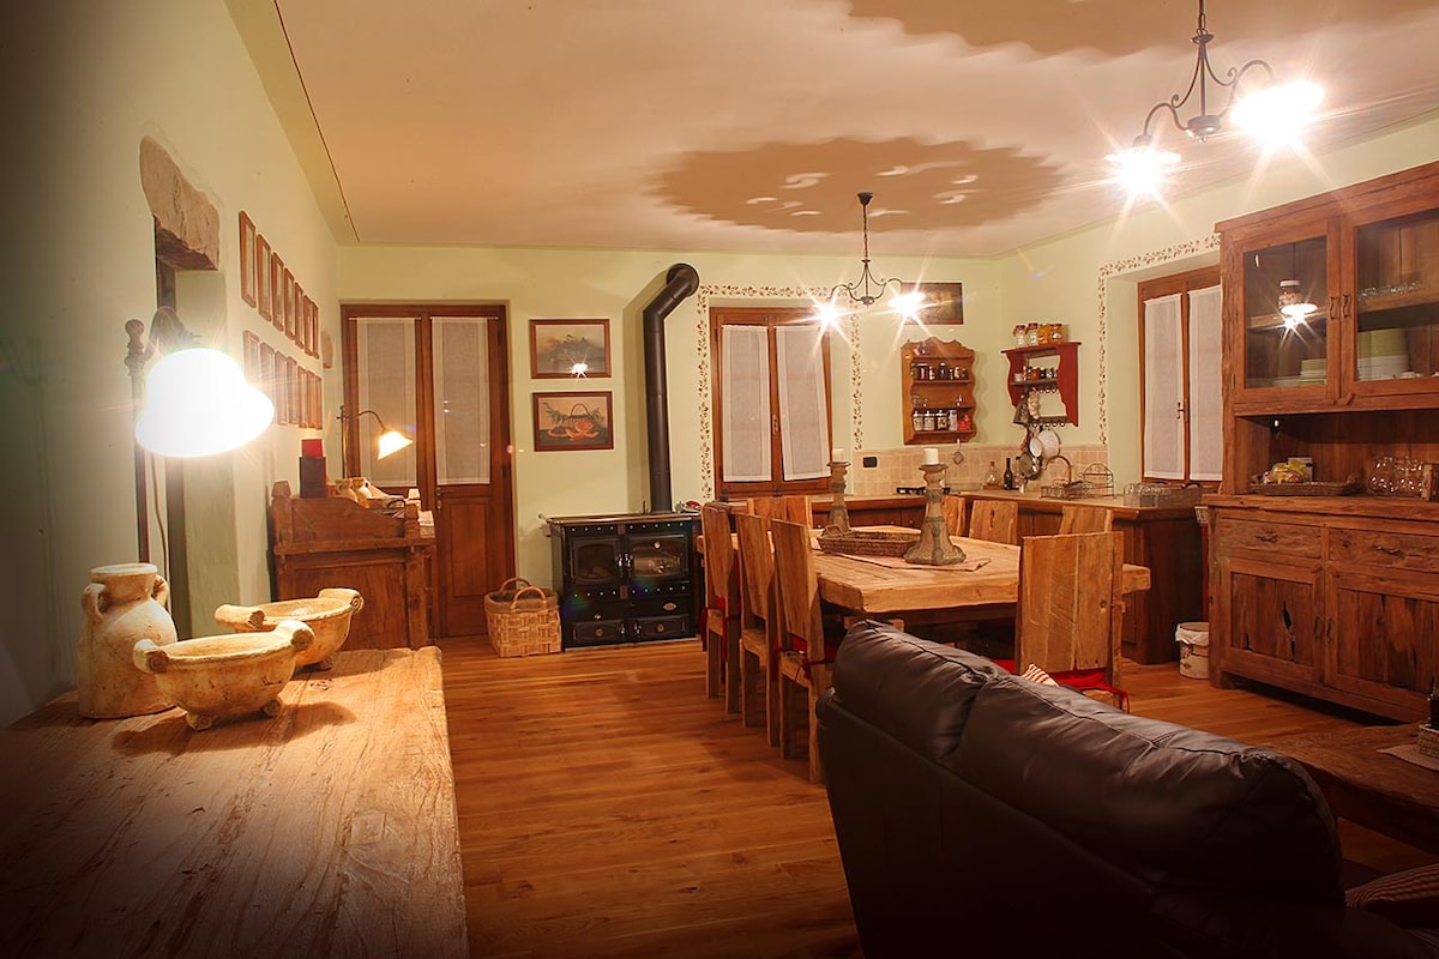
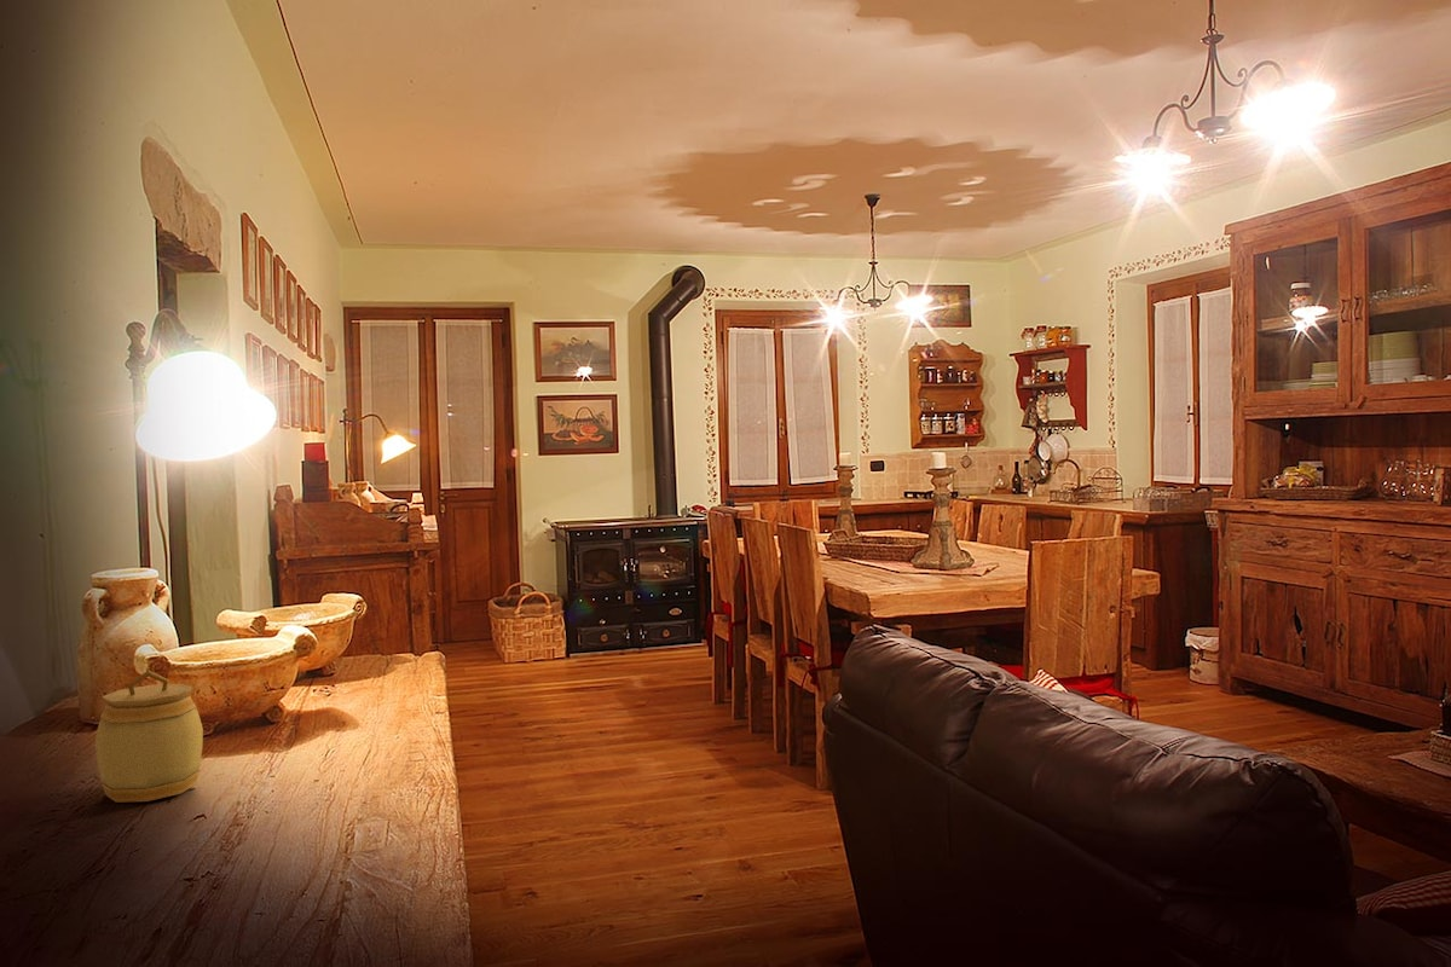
+ jar (149, 730)
